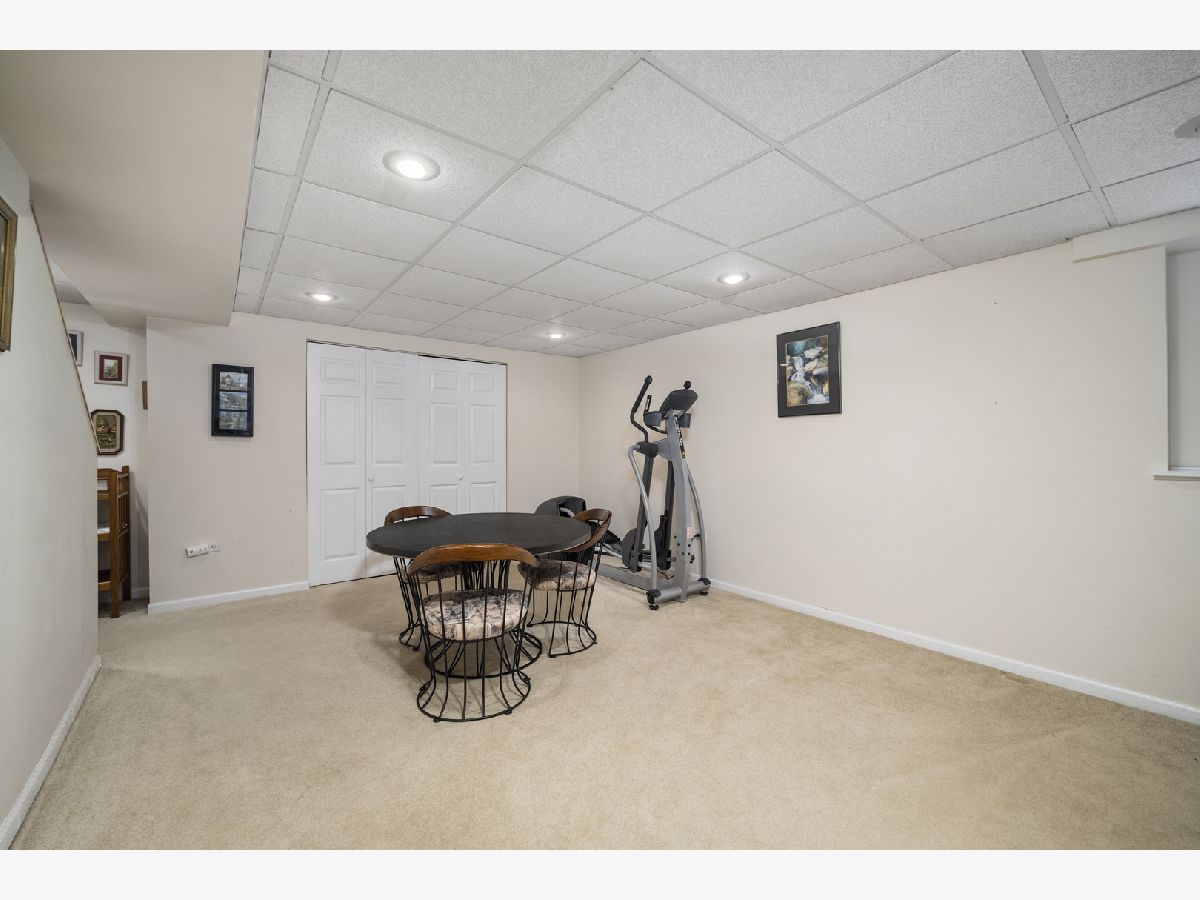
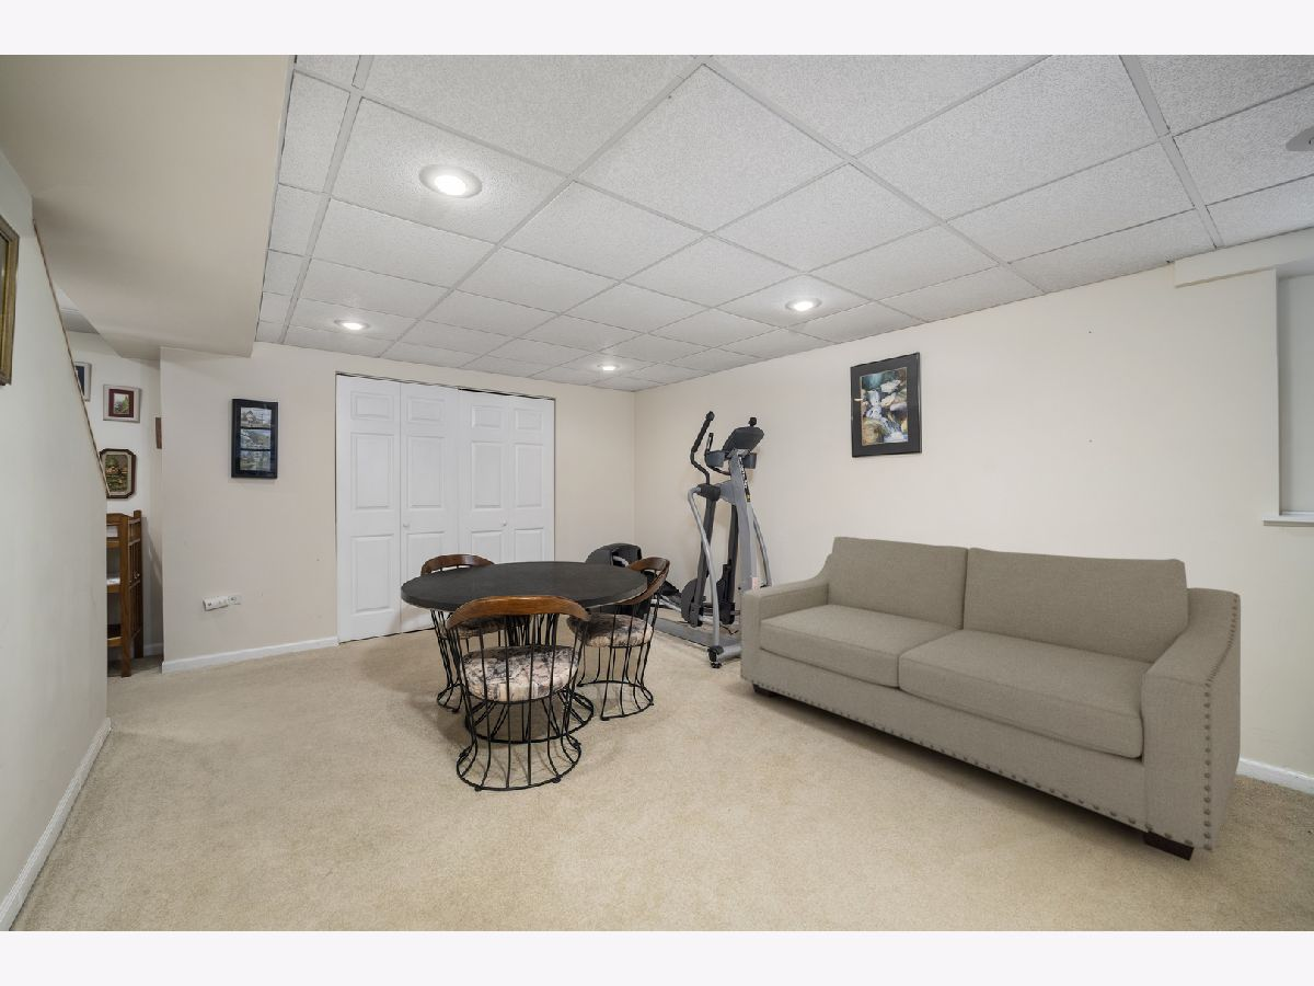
+ sofa (945, 638)
